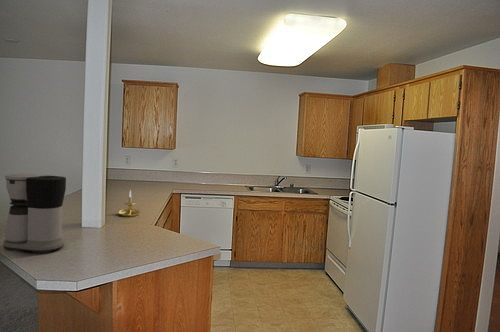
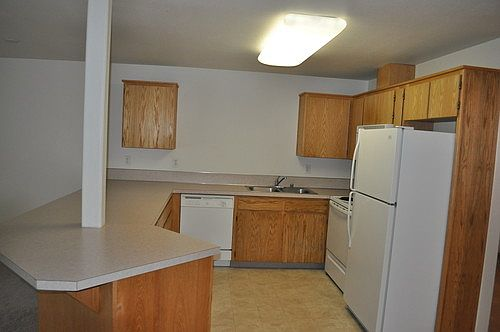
- coffee maker (38, 210)
- candle holder (129, 202)
